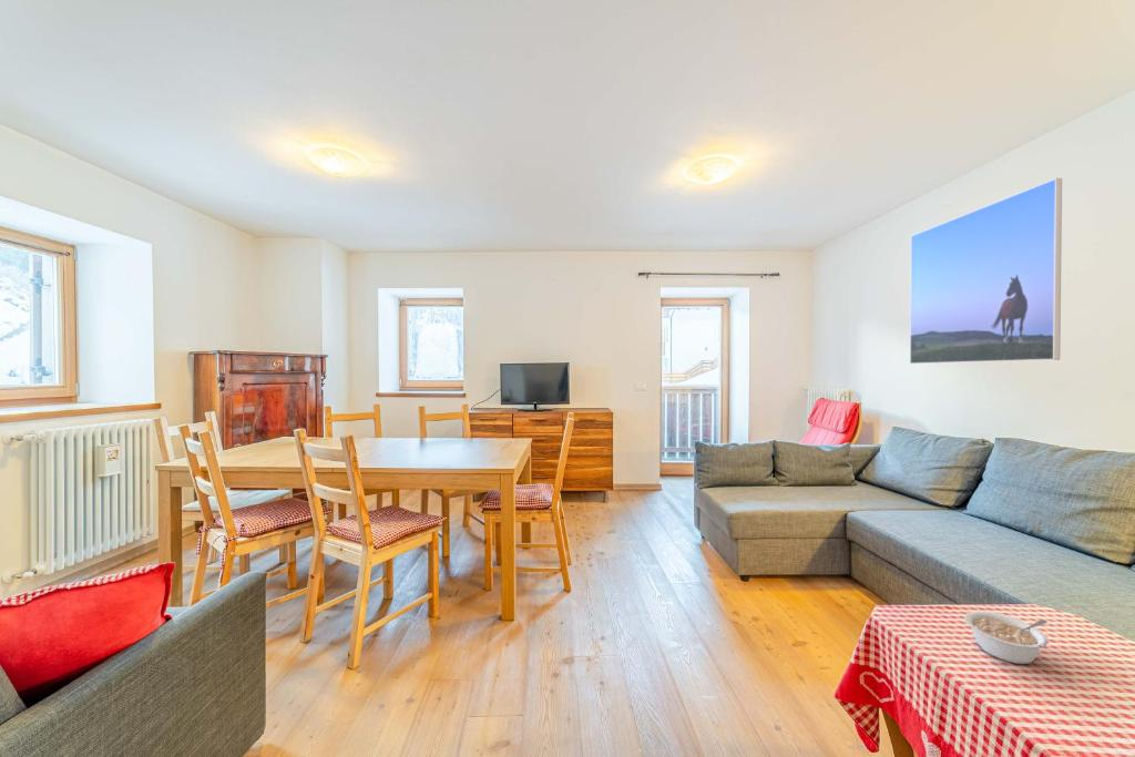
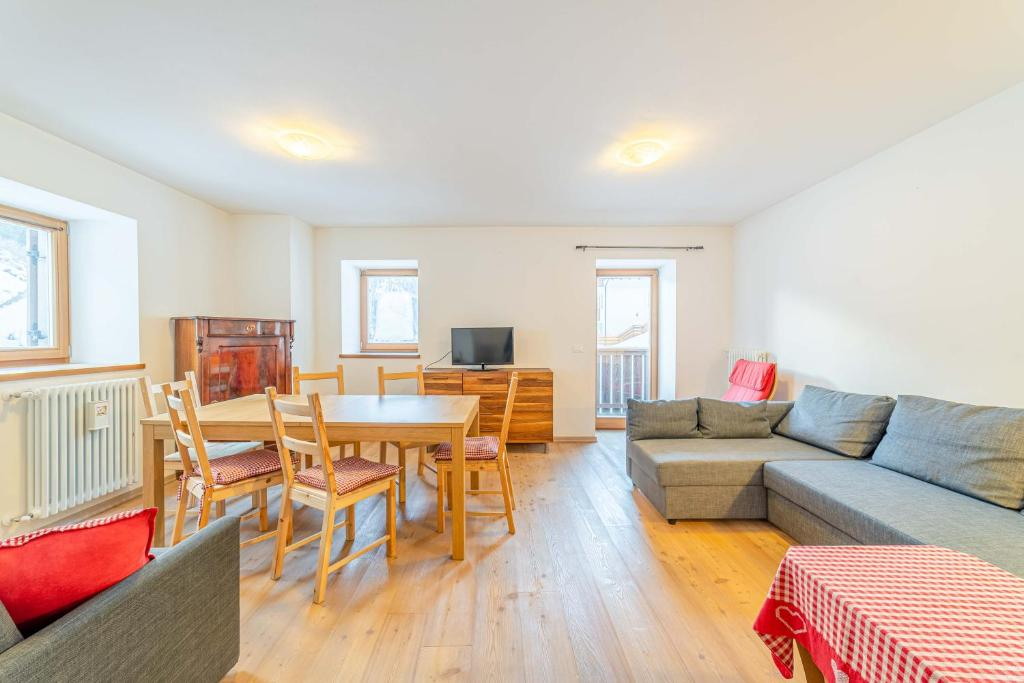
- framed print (972, 287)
- legume (1004, 635)
